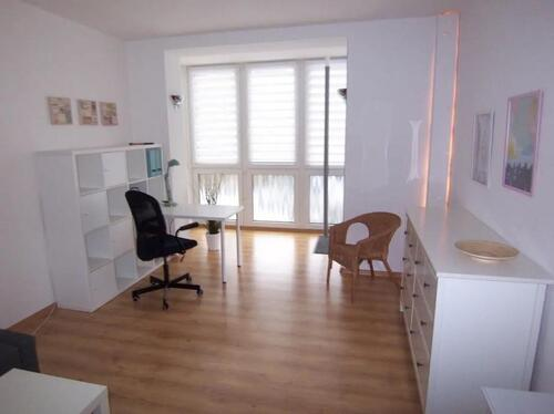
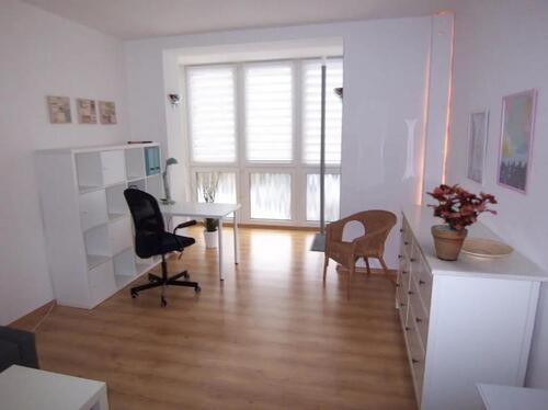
+ potted plant (456, 221)
